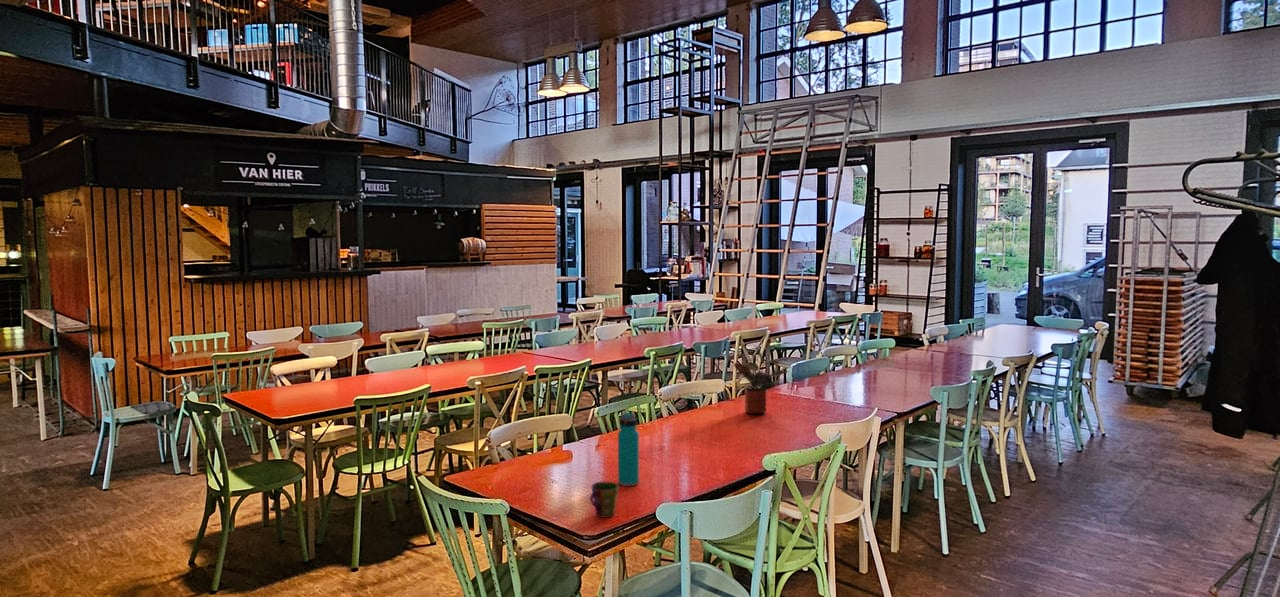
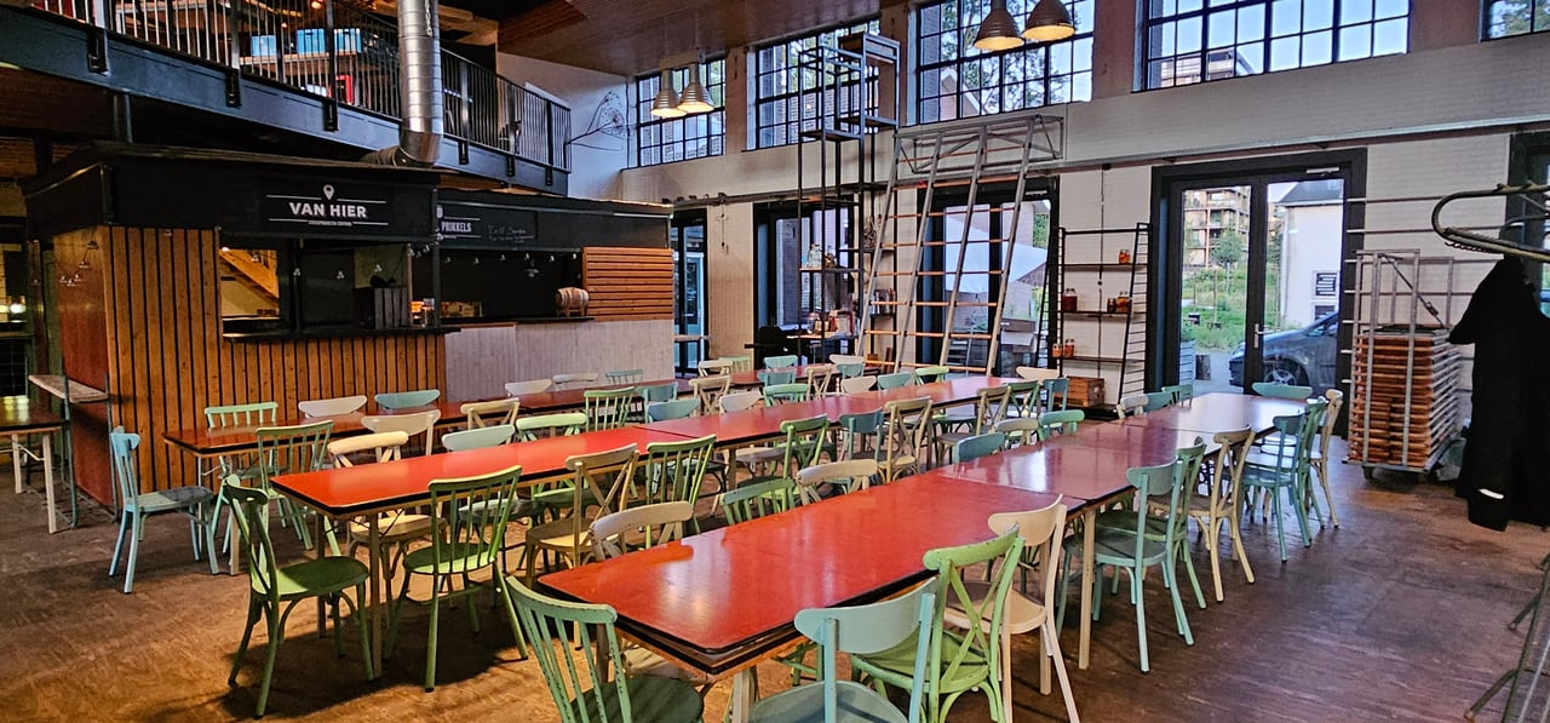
- potted plant (762, 378)
- water bottle (628, 448)
- cup (602, 501)
